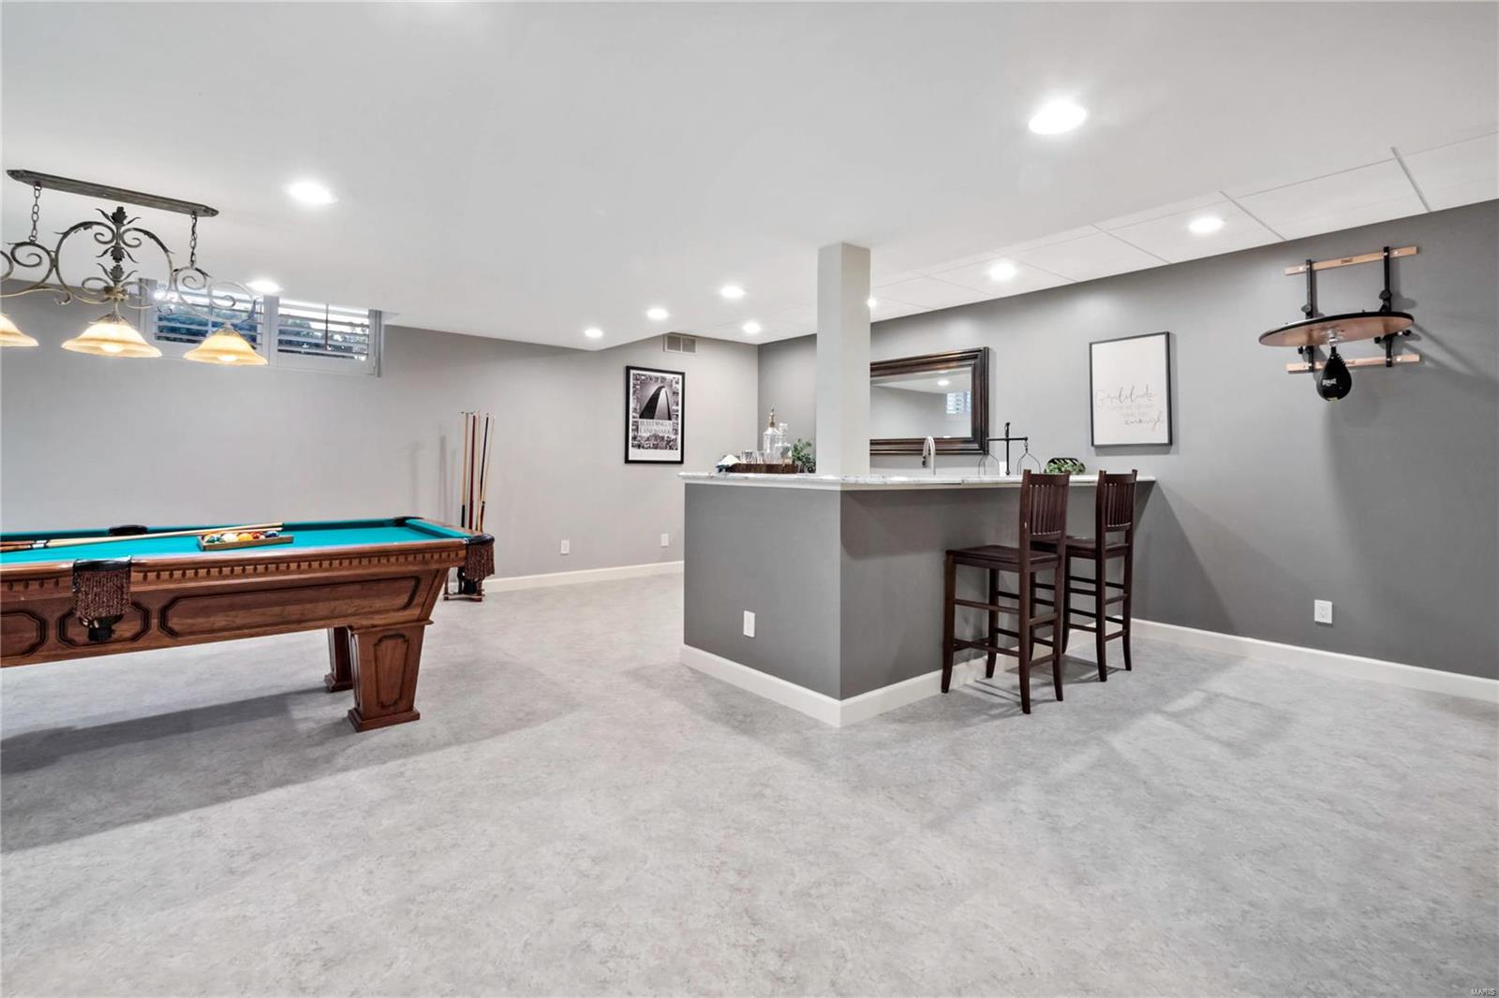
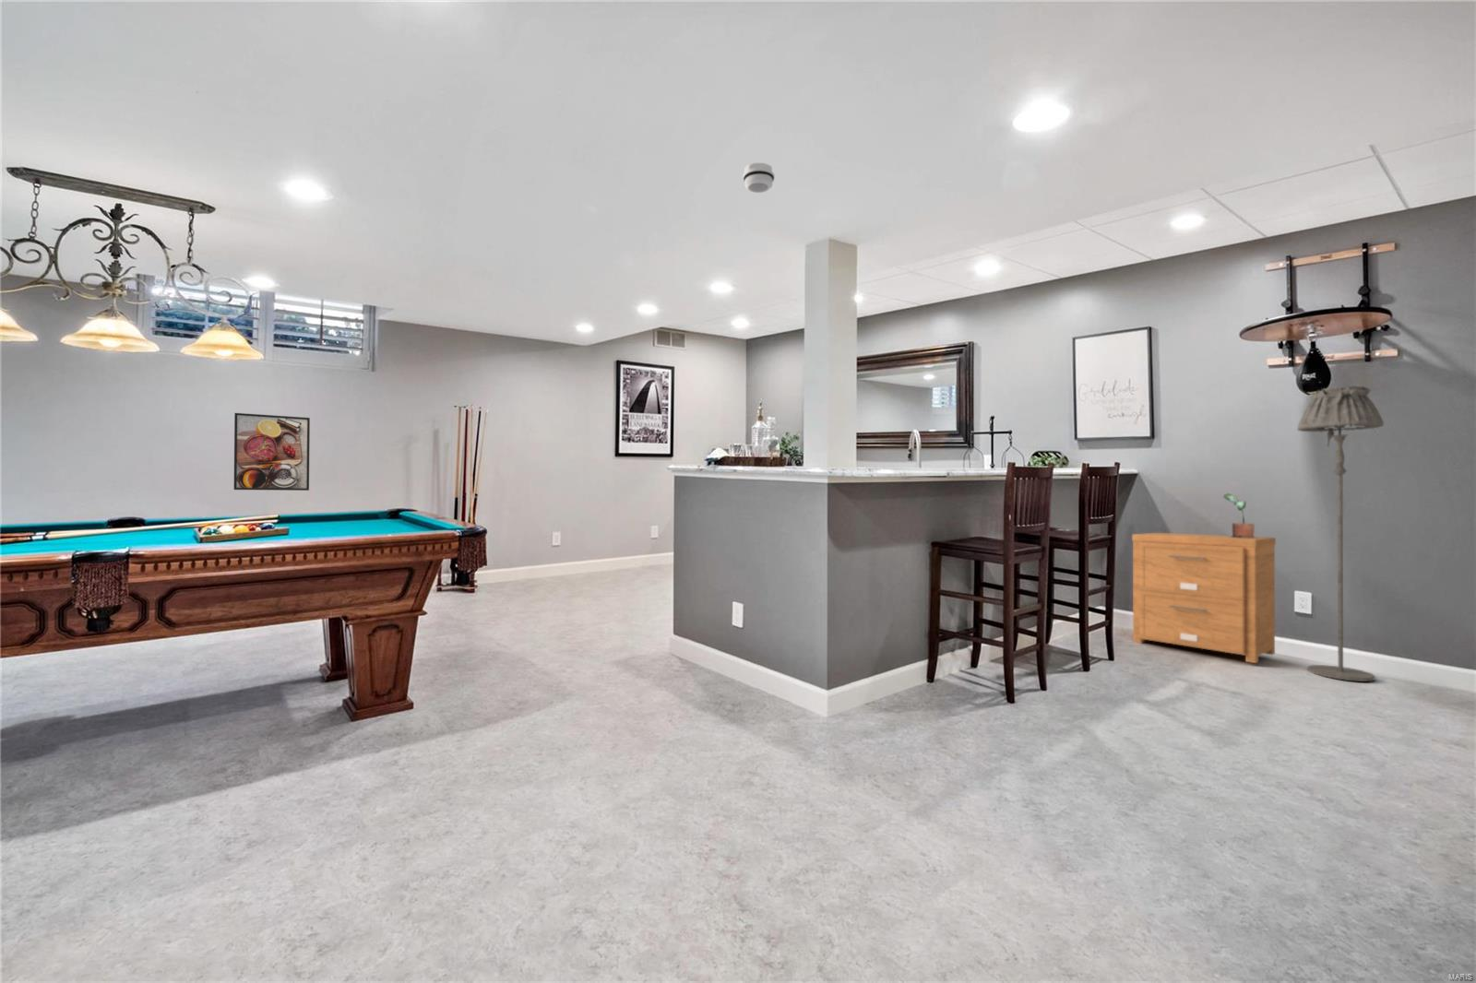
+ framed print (272, 453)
+ nightstand (1199, 592)
+ smoke detector (758, 178)
+ potted plant (1242, 515)
+ floor lamp (1340, 531)
